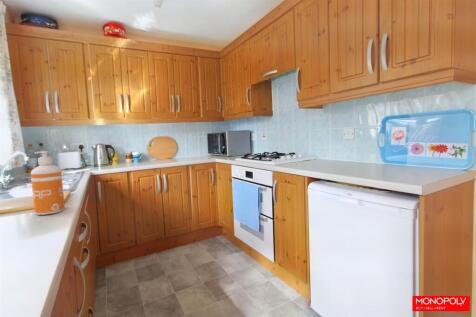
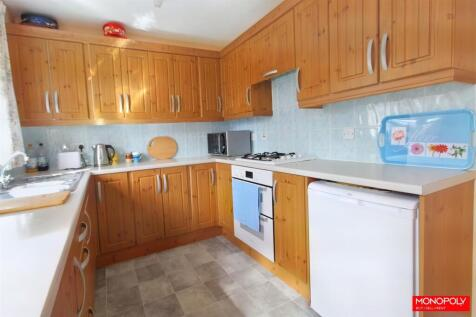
- soap dispenser (47, 181)
